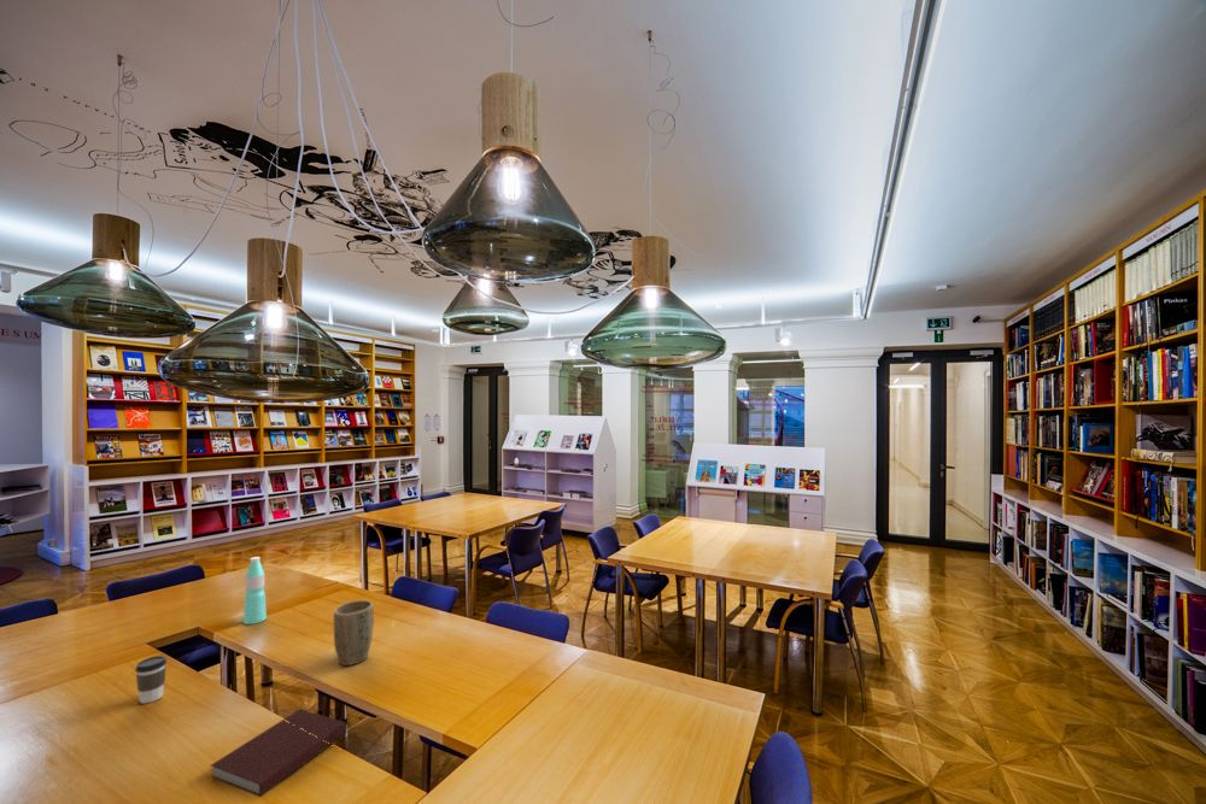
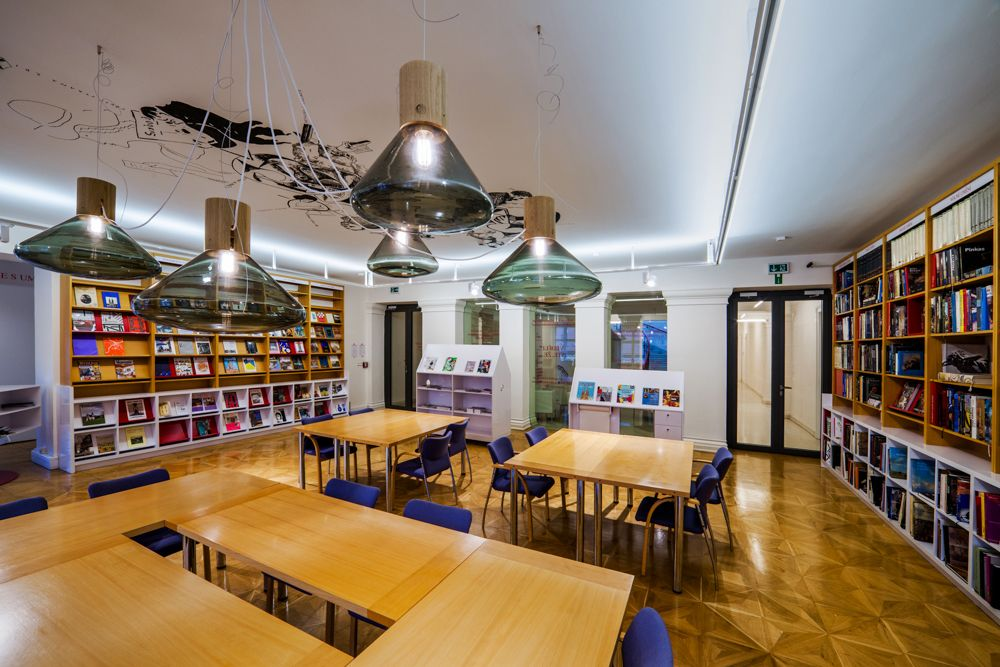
- plant pot (353, 632)
- notebook (282, 747)
- water bottle (254, 588)
- coffee cup (151, 679)
